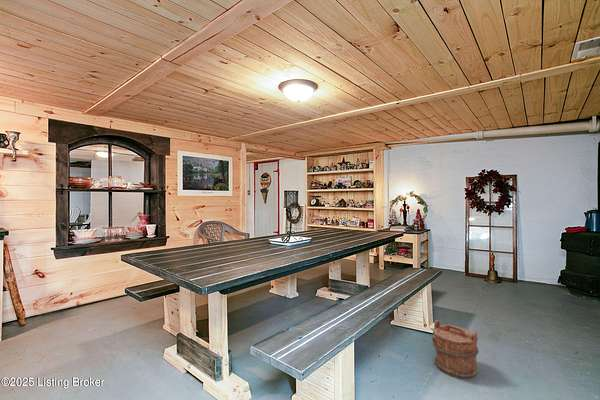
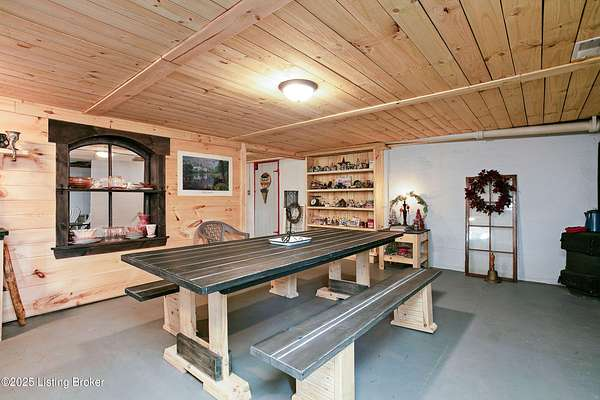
- bucket (454, 346)
